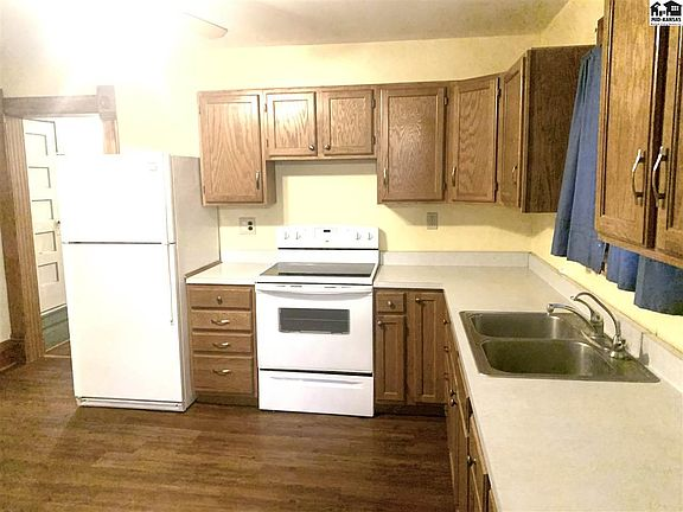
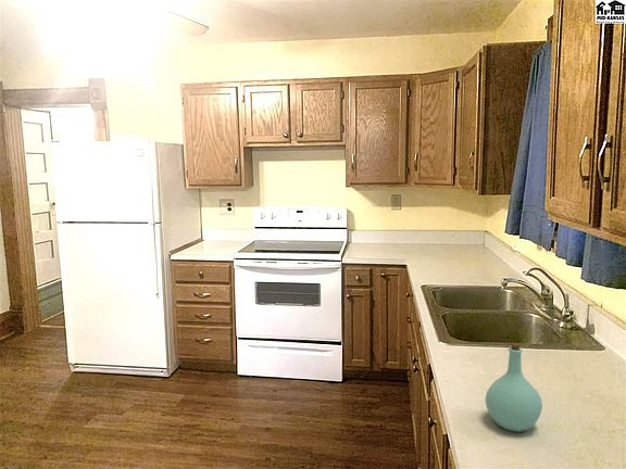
+ bottle (513, 384)
